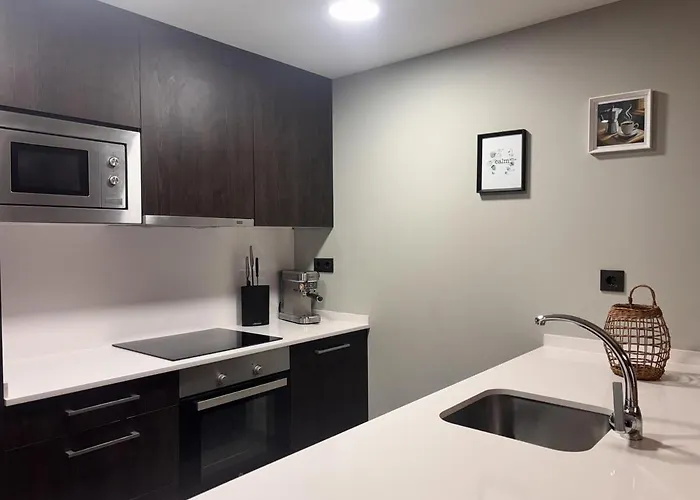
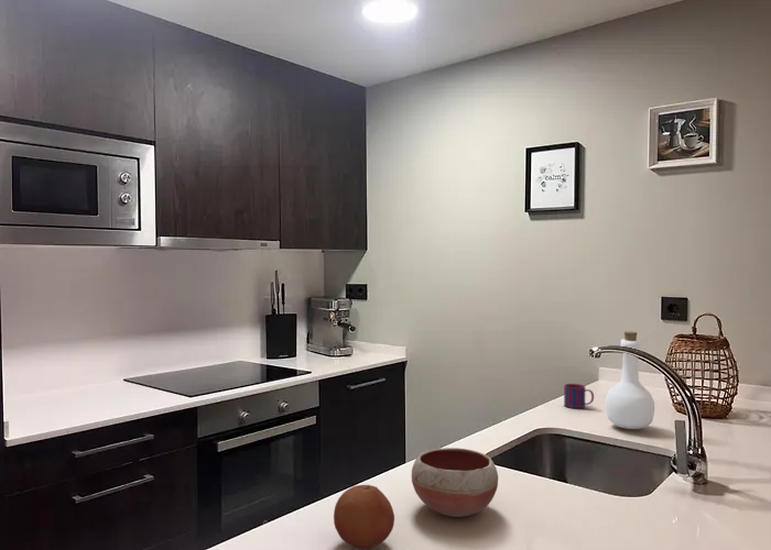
+ bowl (454, 483)
+ bottle (630, 380)
+ mug (578, 396)
+ fruit (363, 514)
